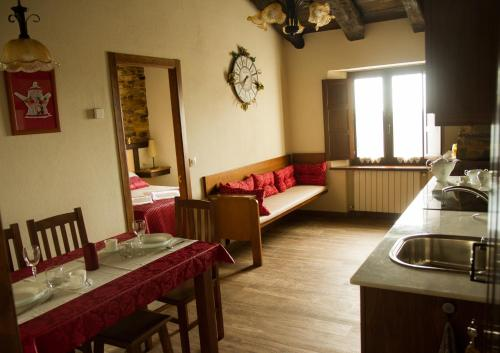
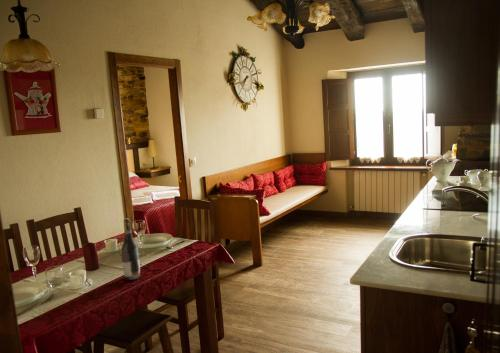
+ wine bottle (129, 248)
